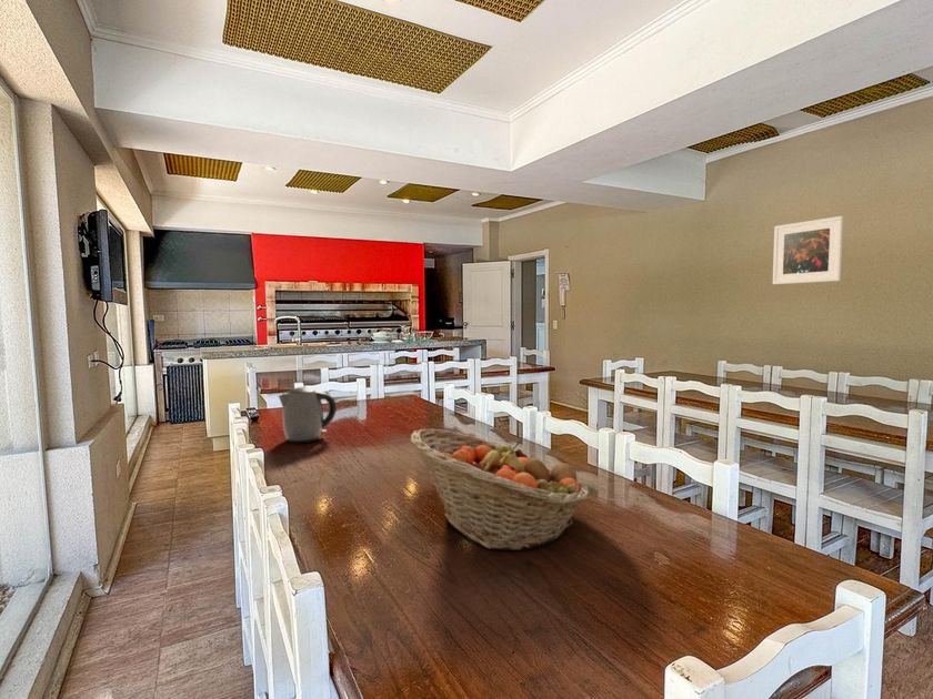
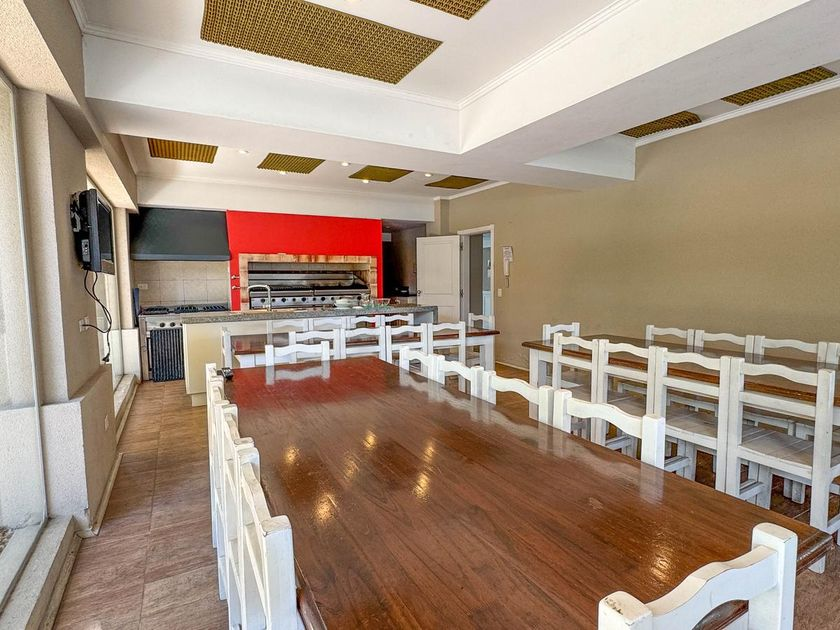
- kettle (308, 413)
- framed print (805, 252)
- fruit basket (495, 476)
